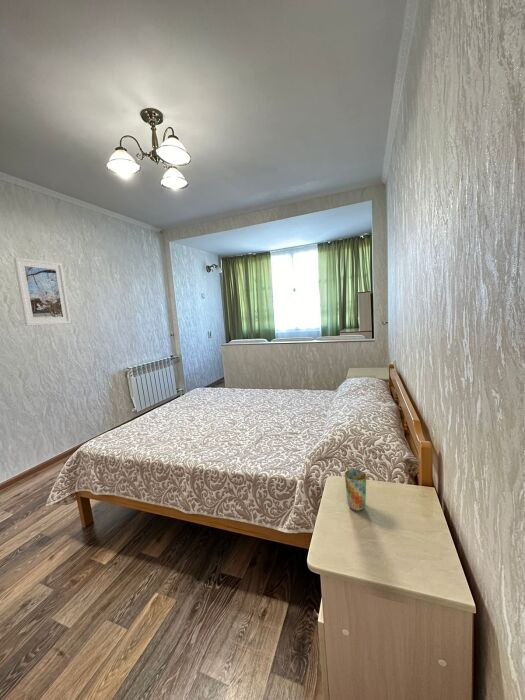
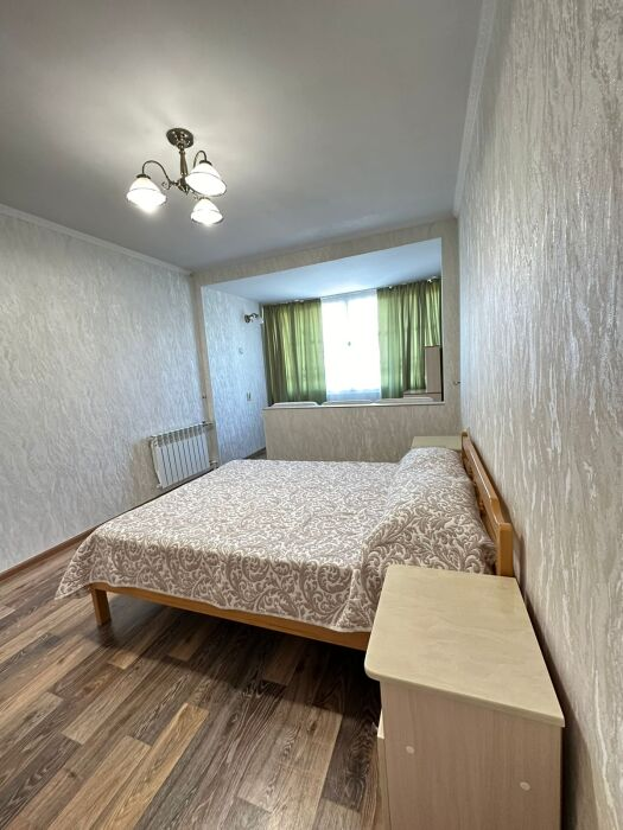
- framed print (44, 292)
- cup (355, 490)
